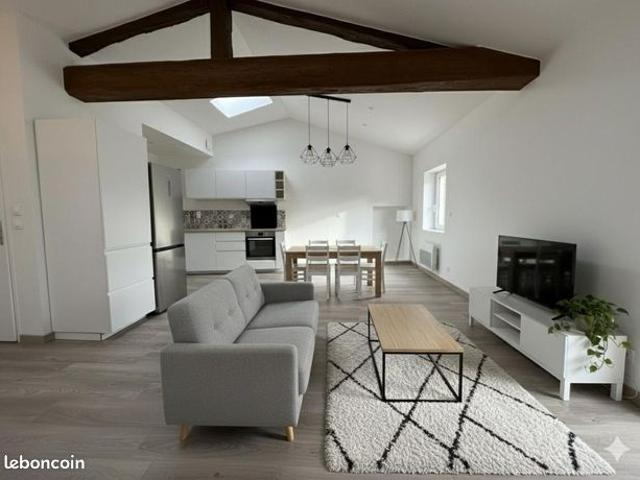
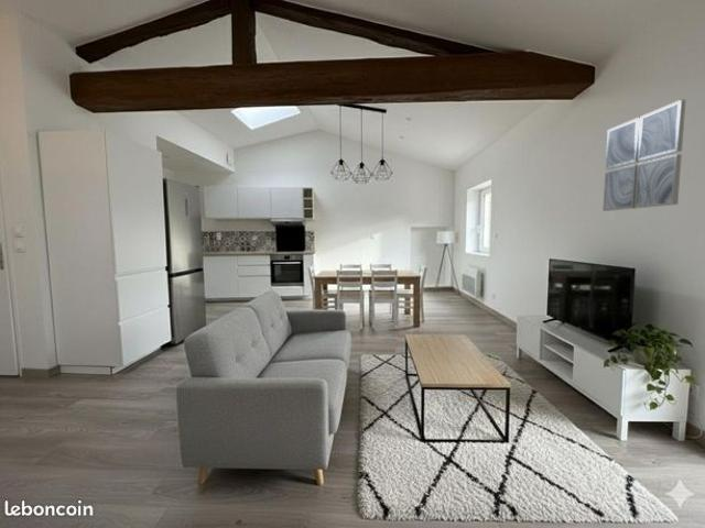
+ wall art (638, 162)
